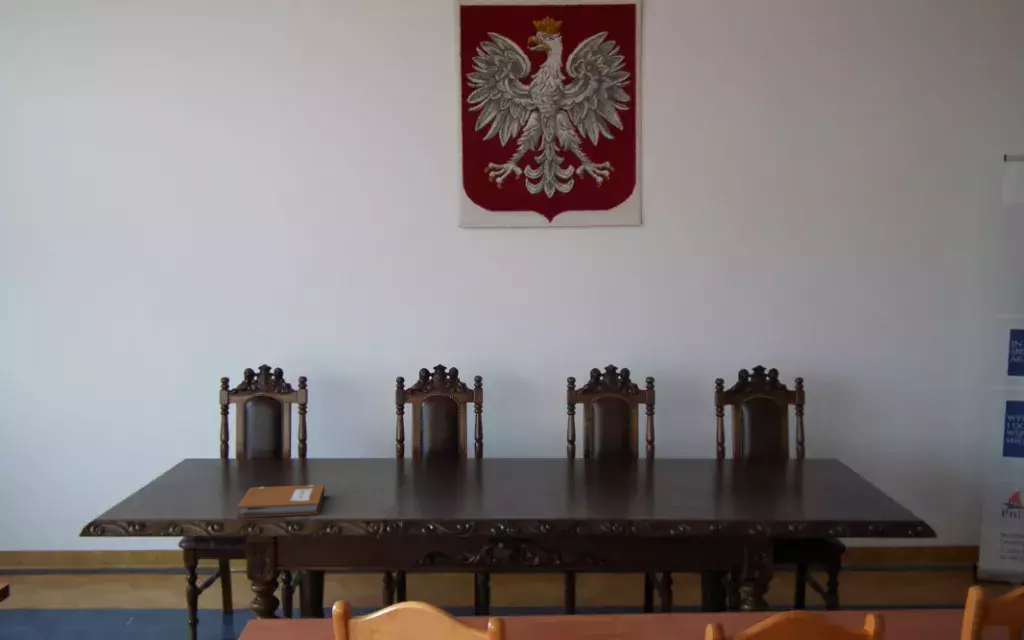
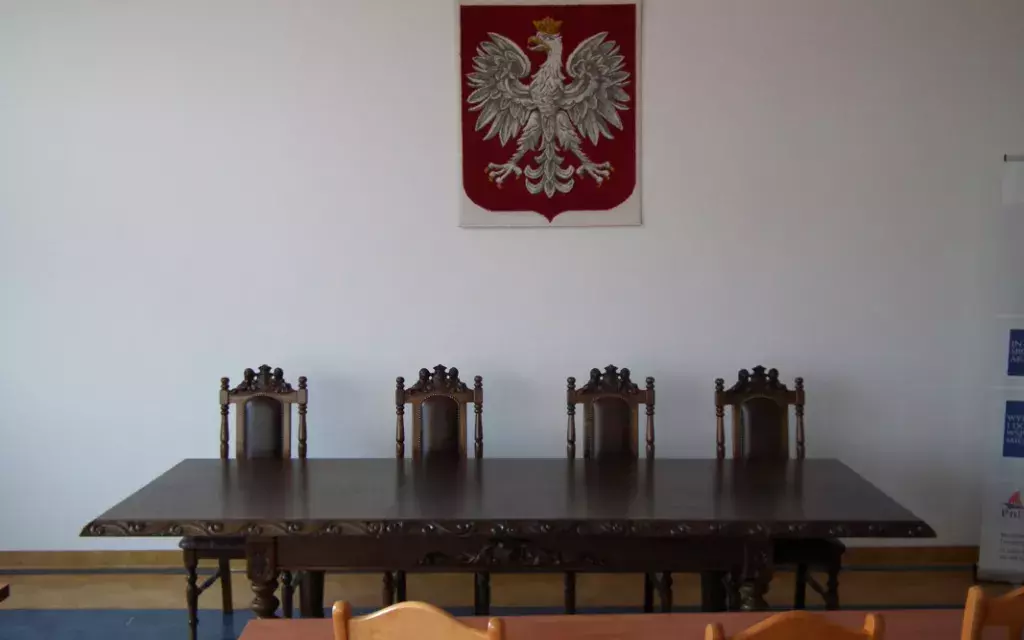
- notebook (285, 499)
